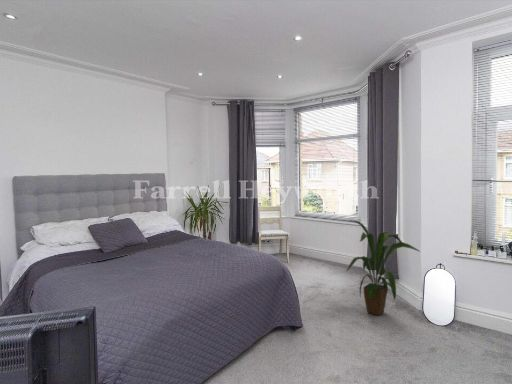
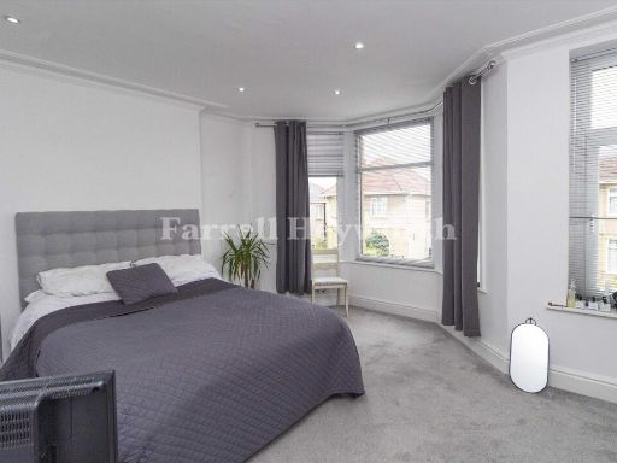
- house plant (382, 268)
